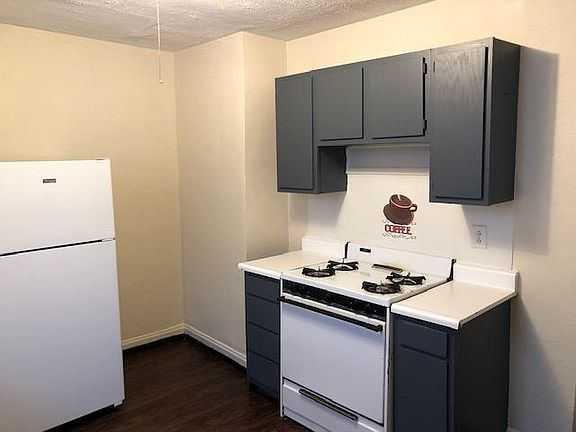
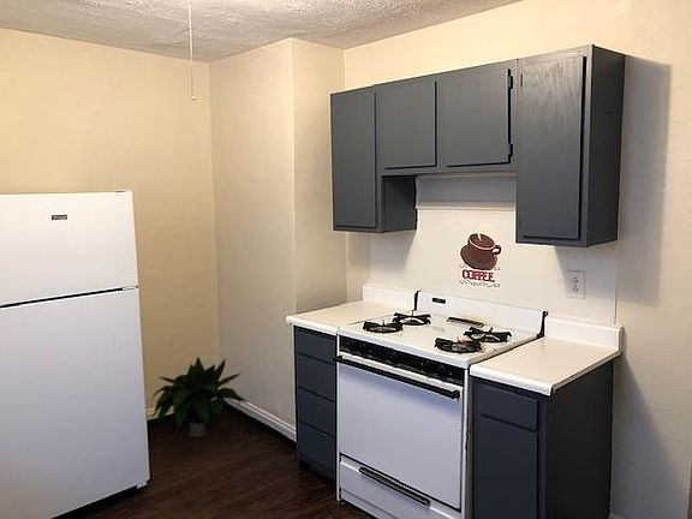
+ potted plant (199, 396)
